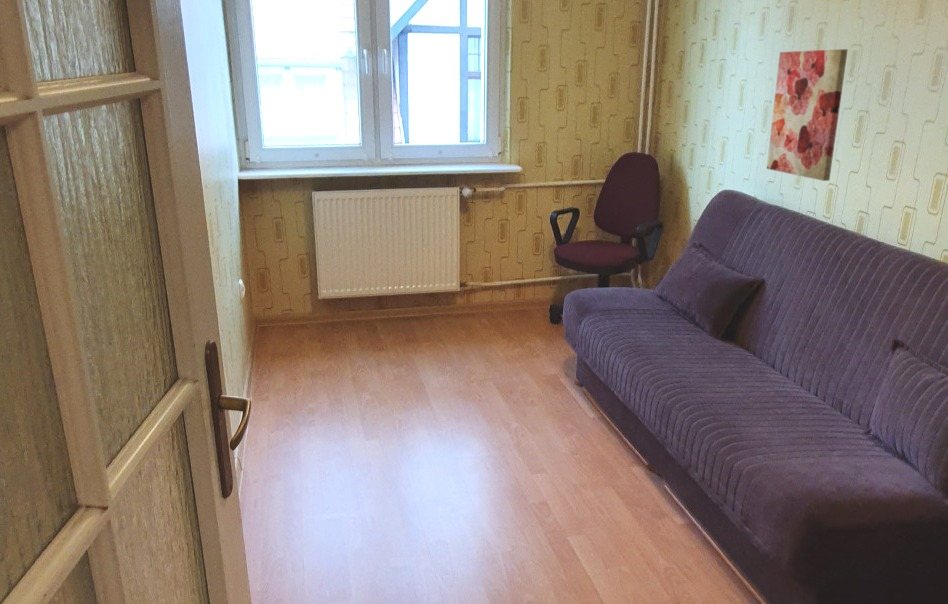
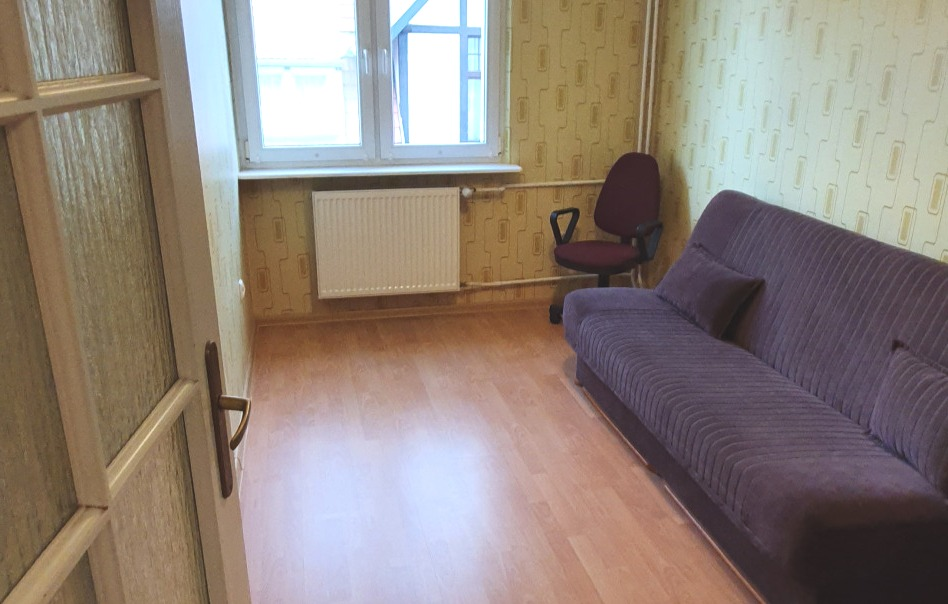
- wall art (803, 114)
